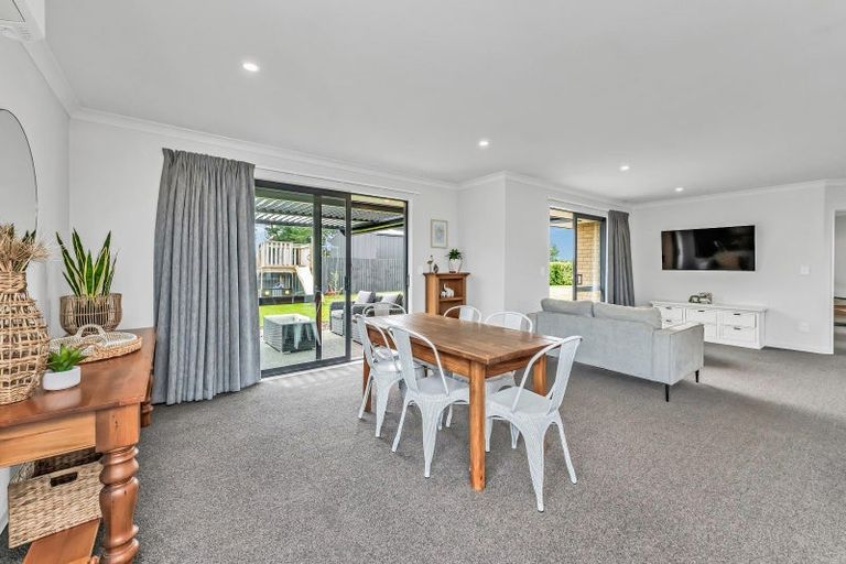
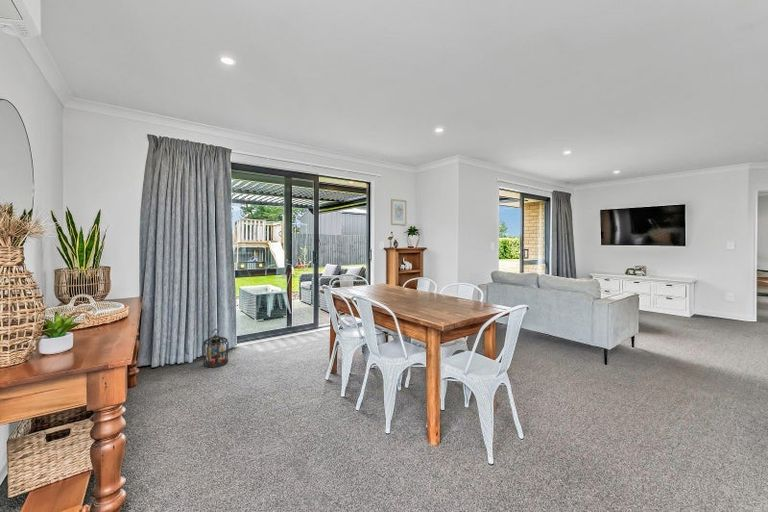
+ lantern (215, 346)
